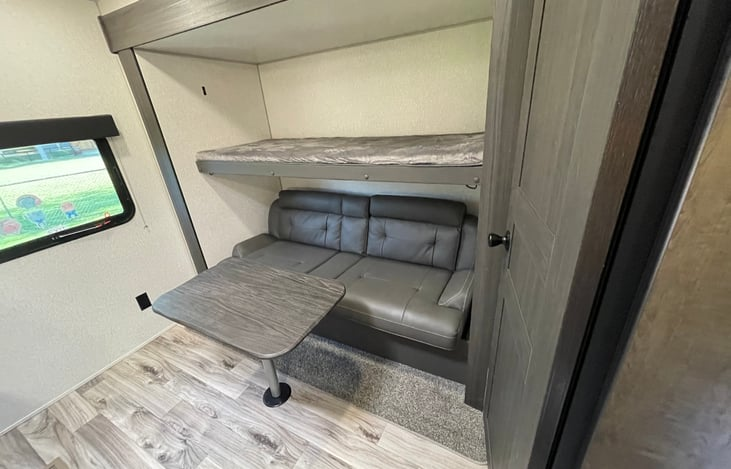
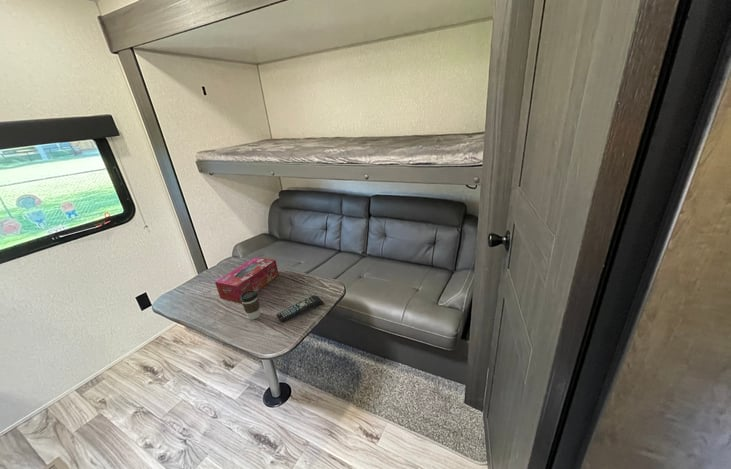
+ coffee cup (251, 305)
+ tissue box (249, 277)
+ remote control (300, 307)
